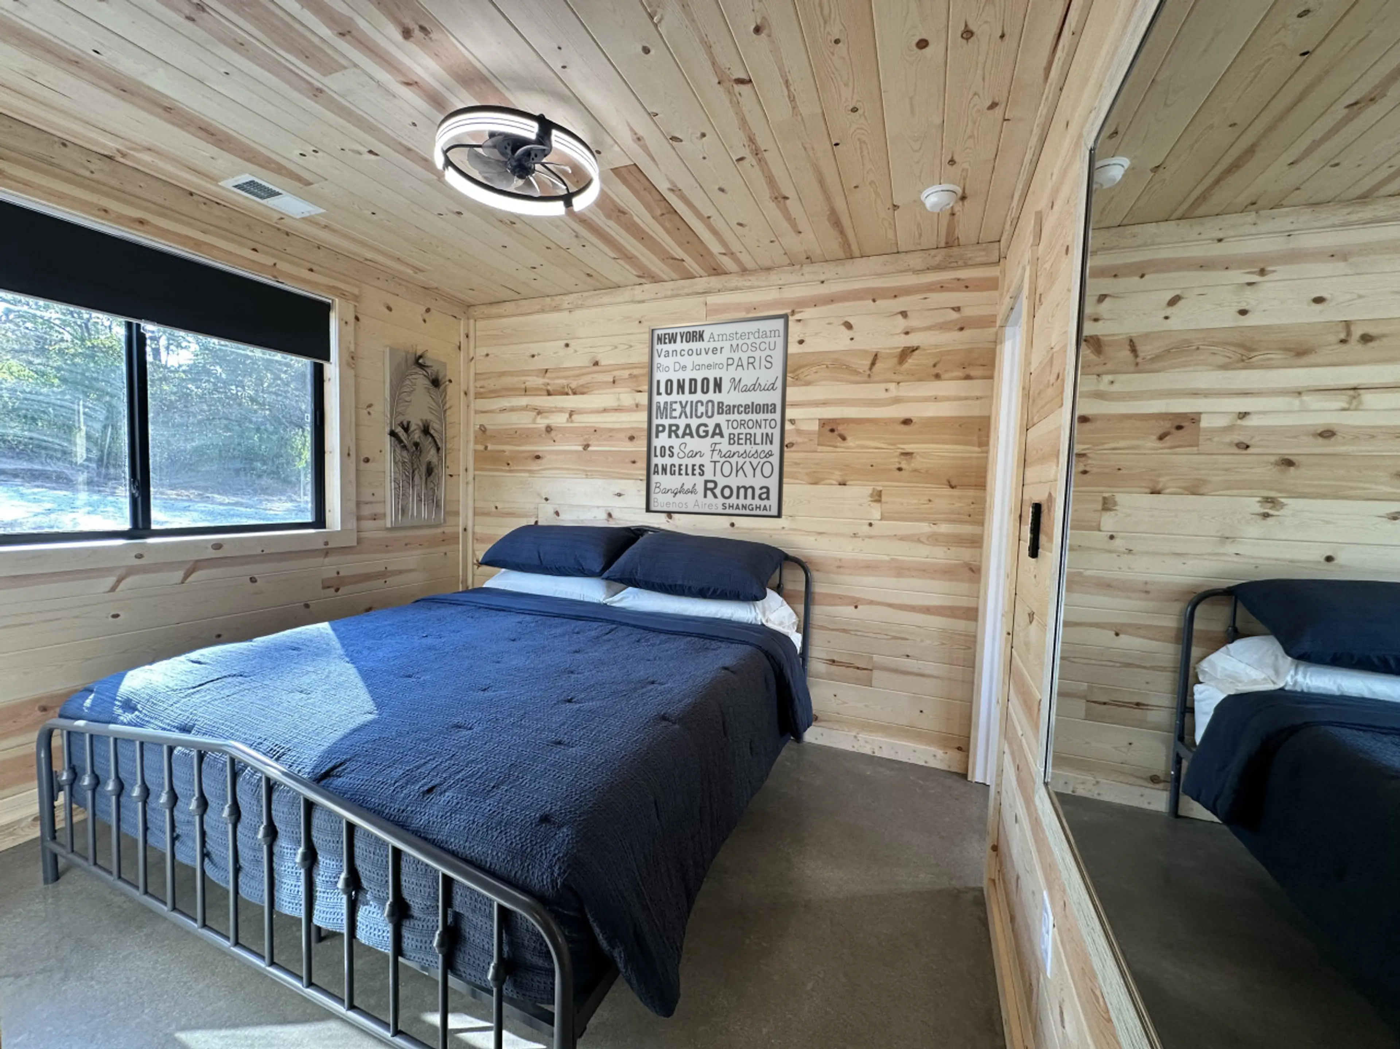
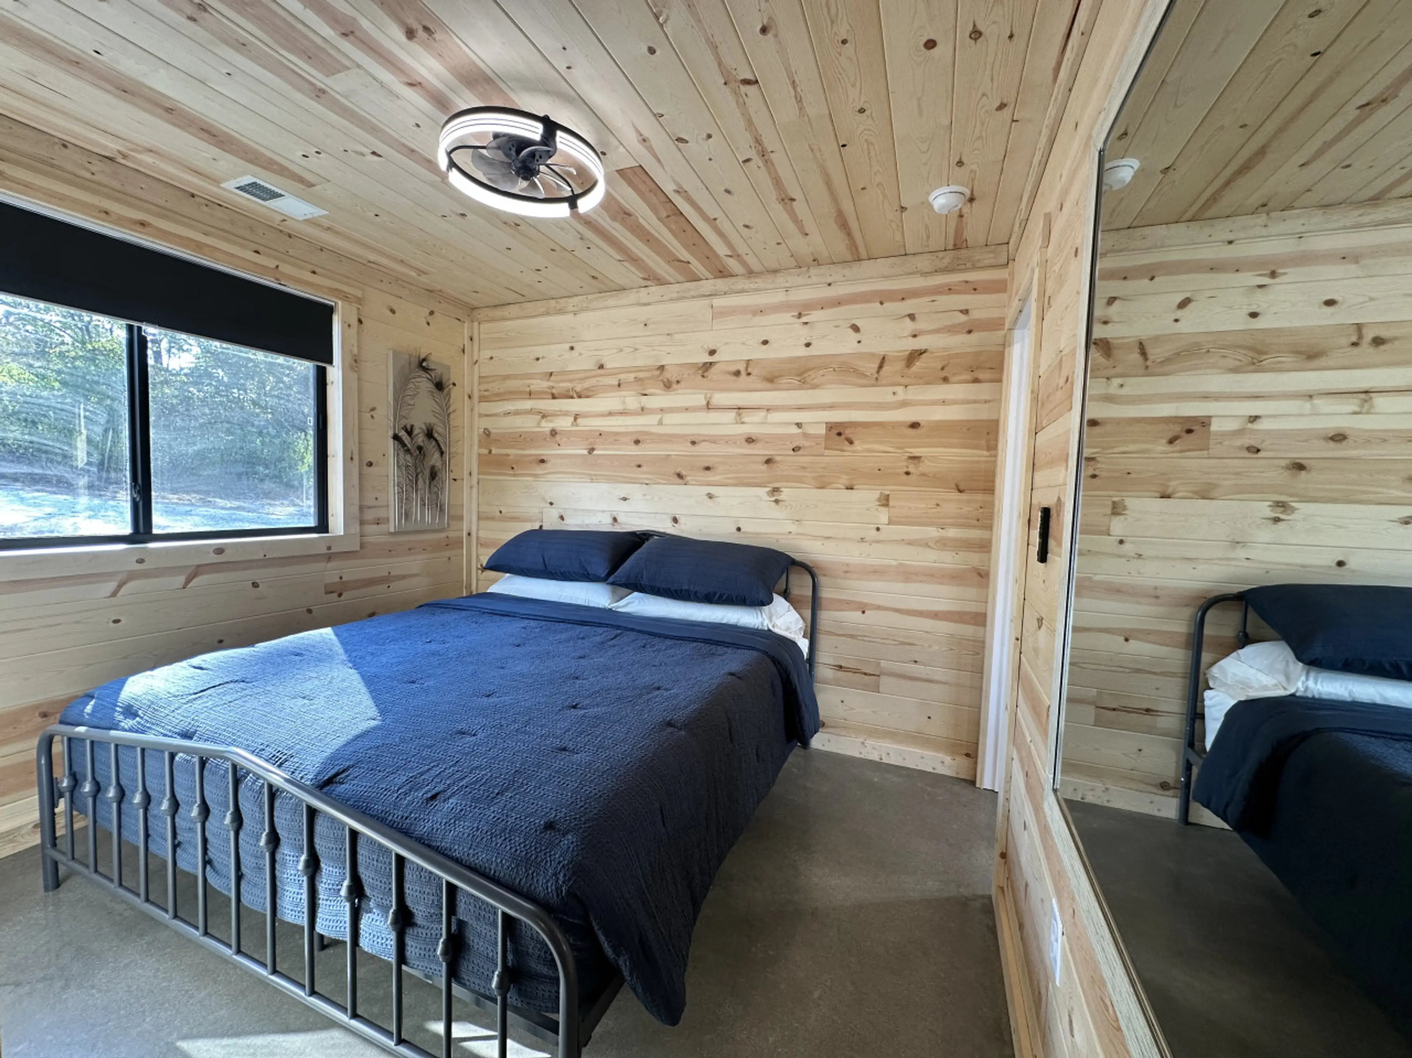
- wall art (713, 419)
